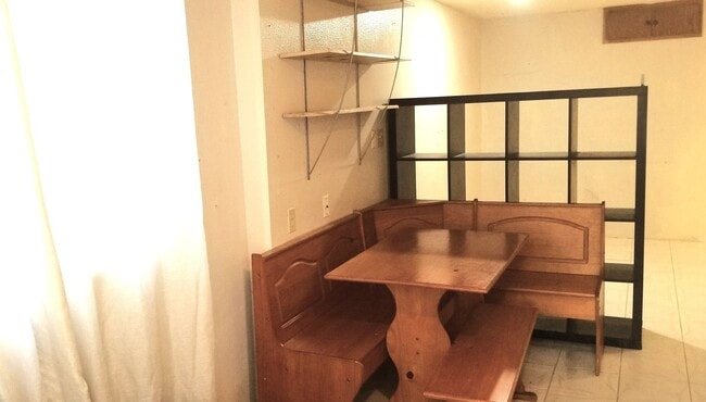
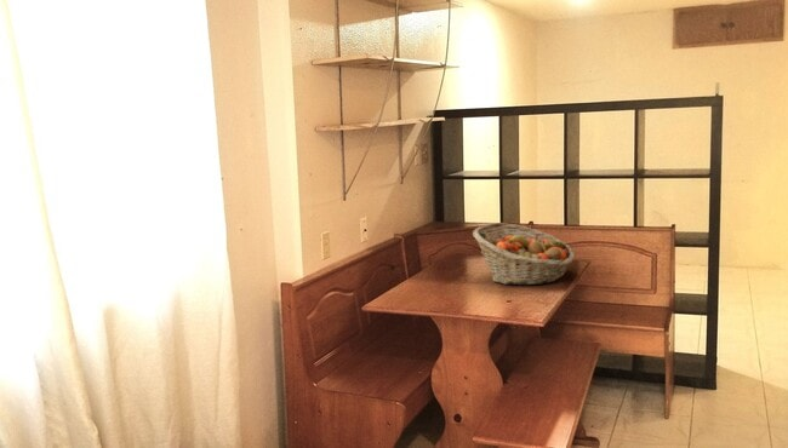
+ fruit basket (524, 251)
